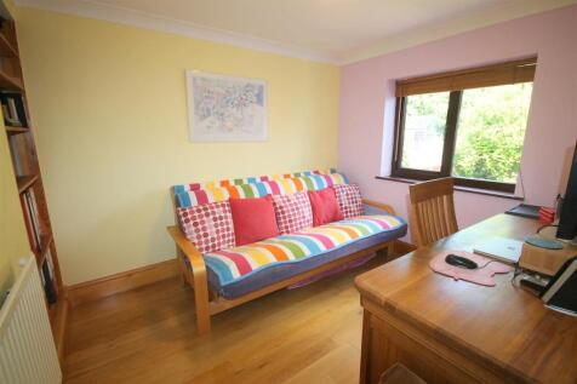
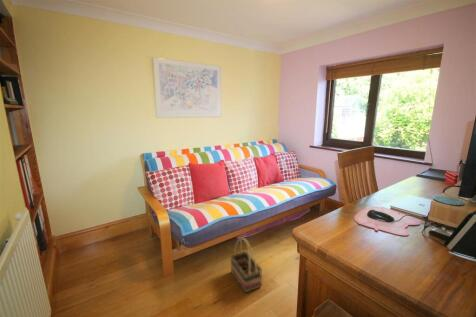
+ basket (245, 259)
